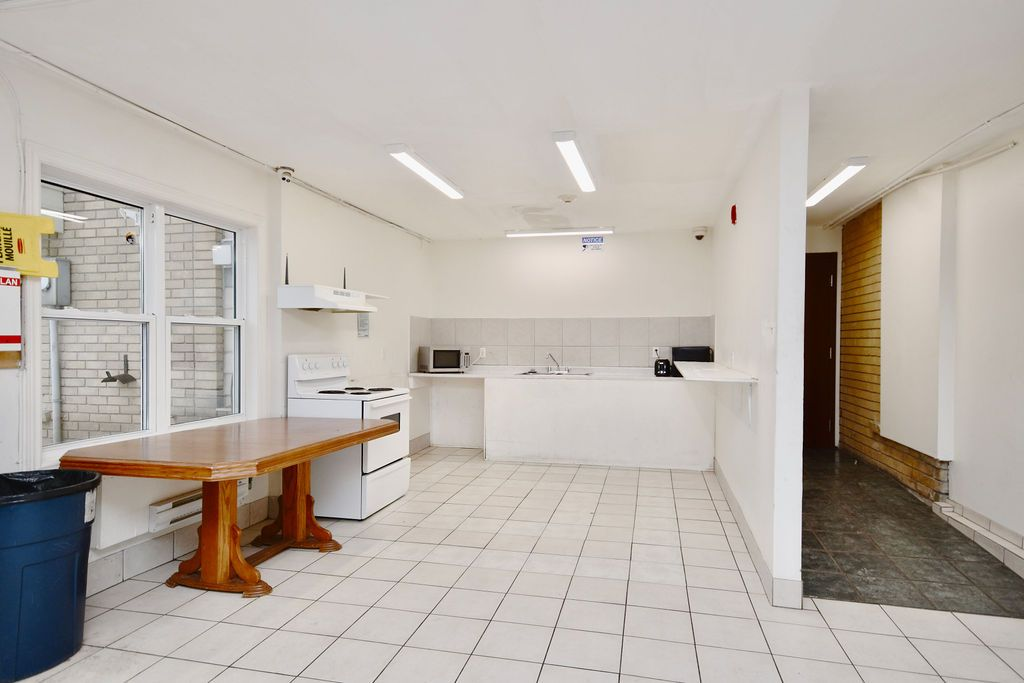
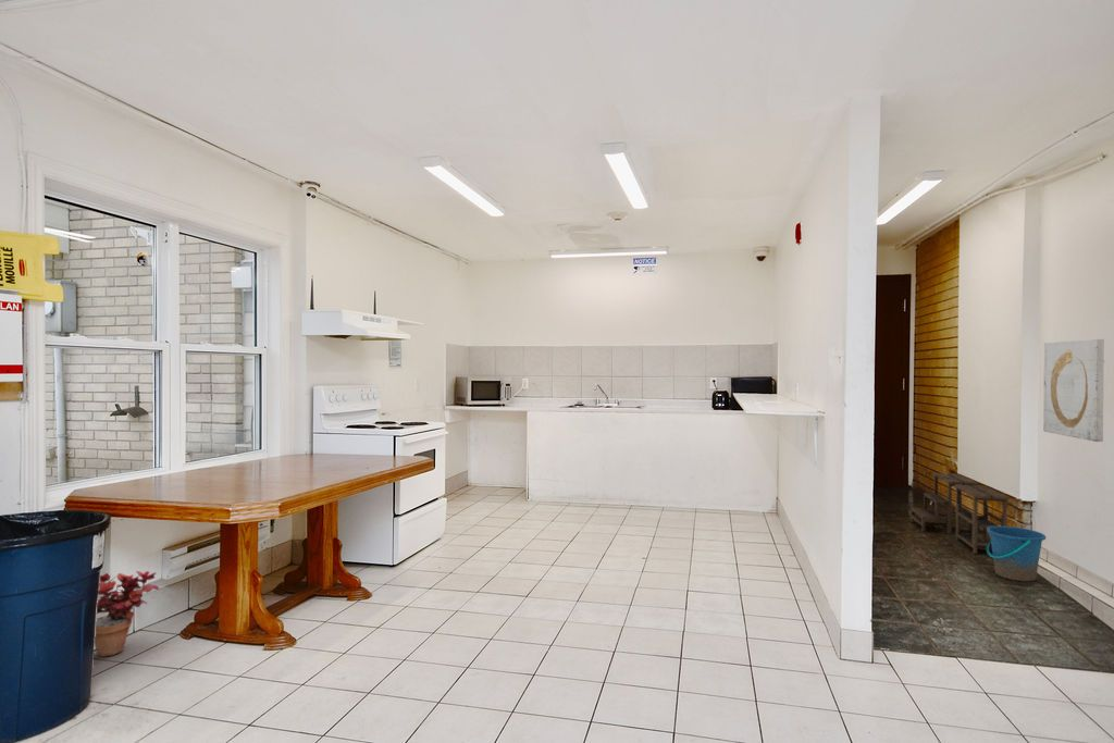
+ bucket (1015, 554)
+ wall art (1072, 388)
+ step stool (956, 509)
+ potted plant (117, 610)
